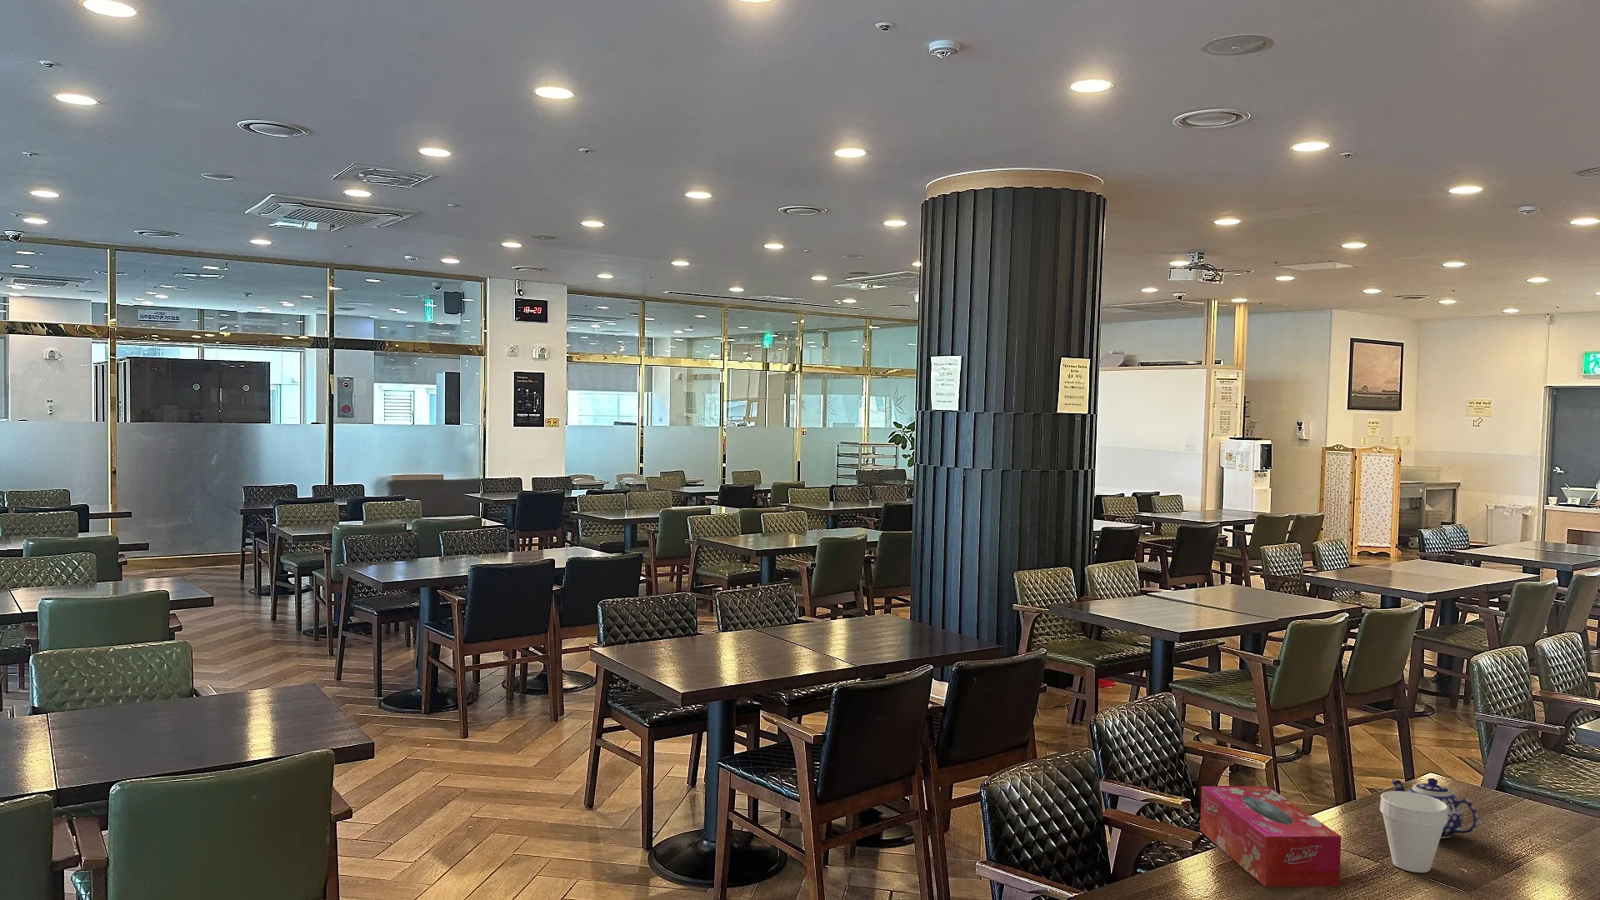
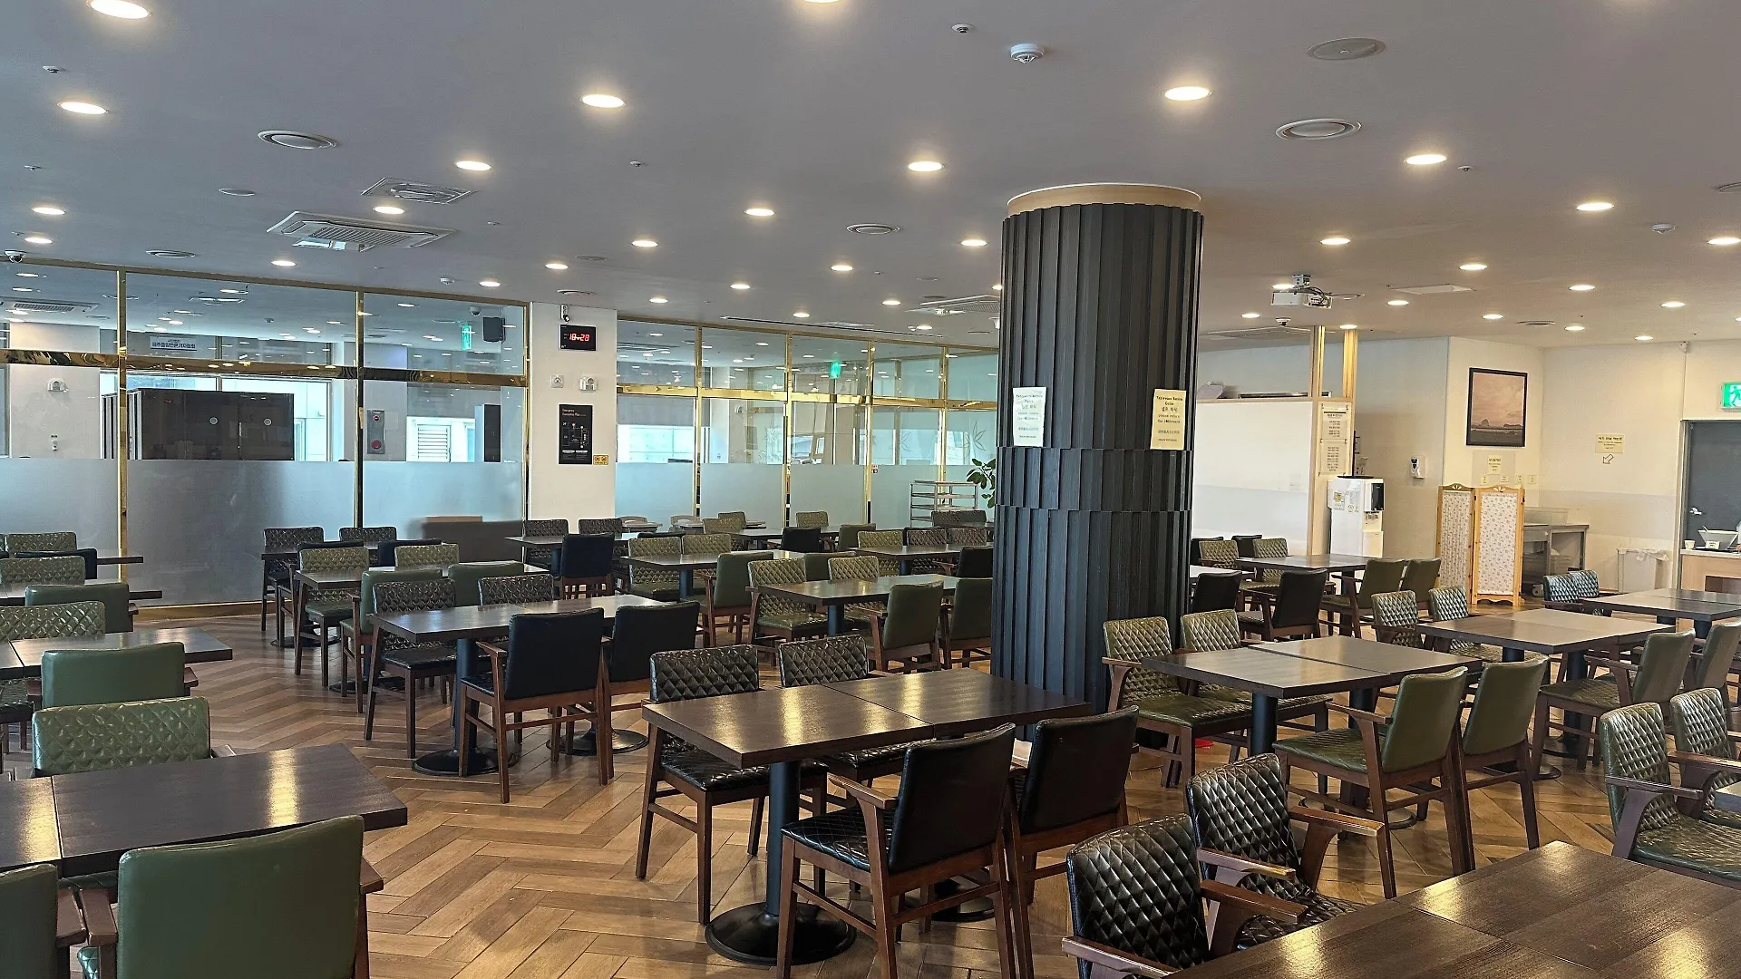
- teapot (1434, 798)
- tissue box (1266, 833)
- cup (1412, 833)
